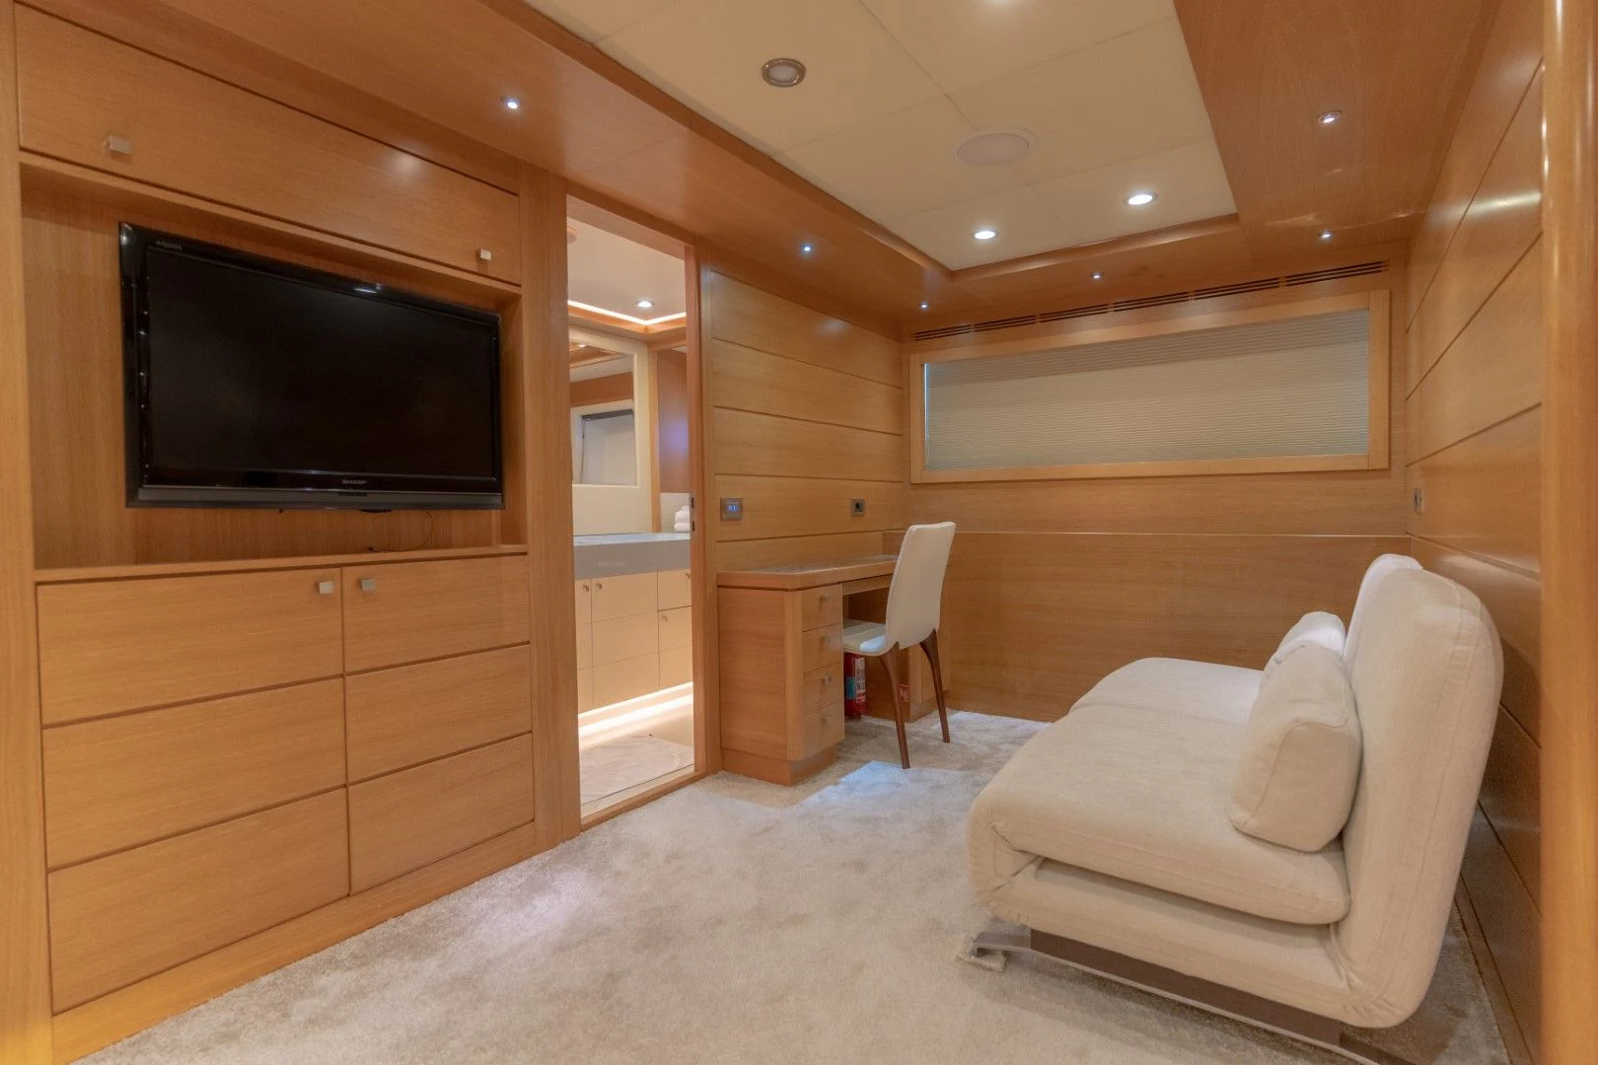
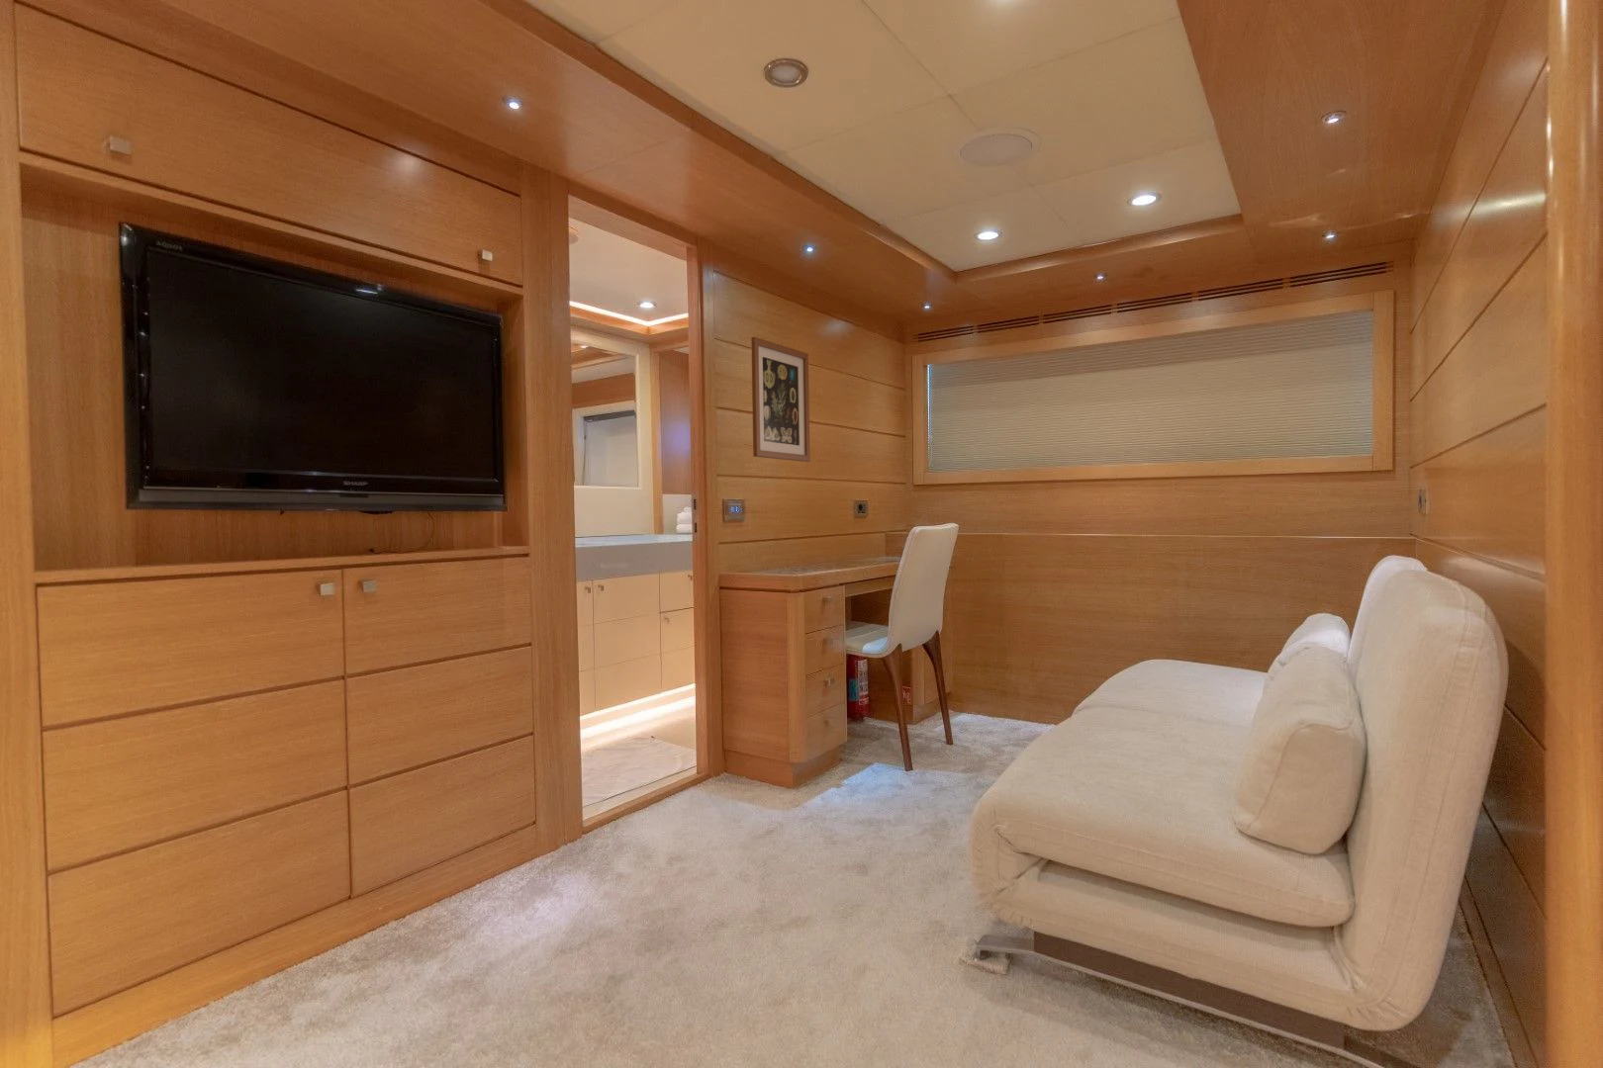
+ wall art (781, 403)
